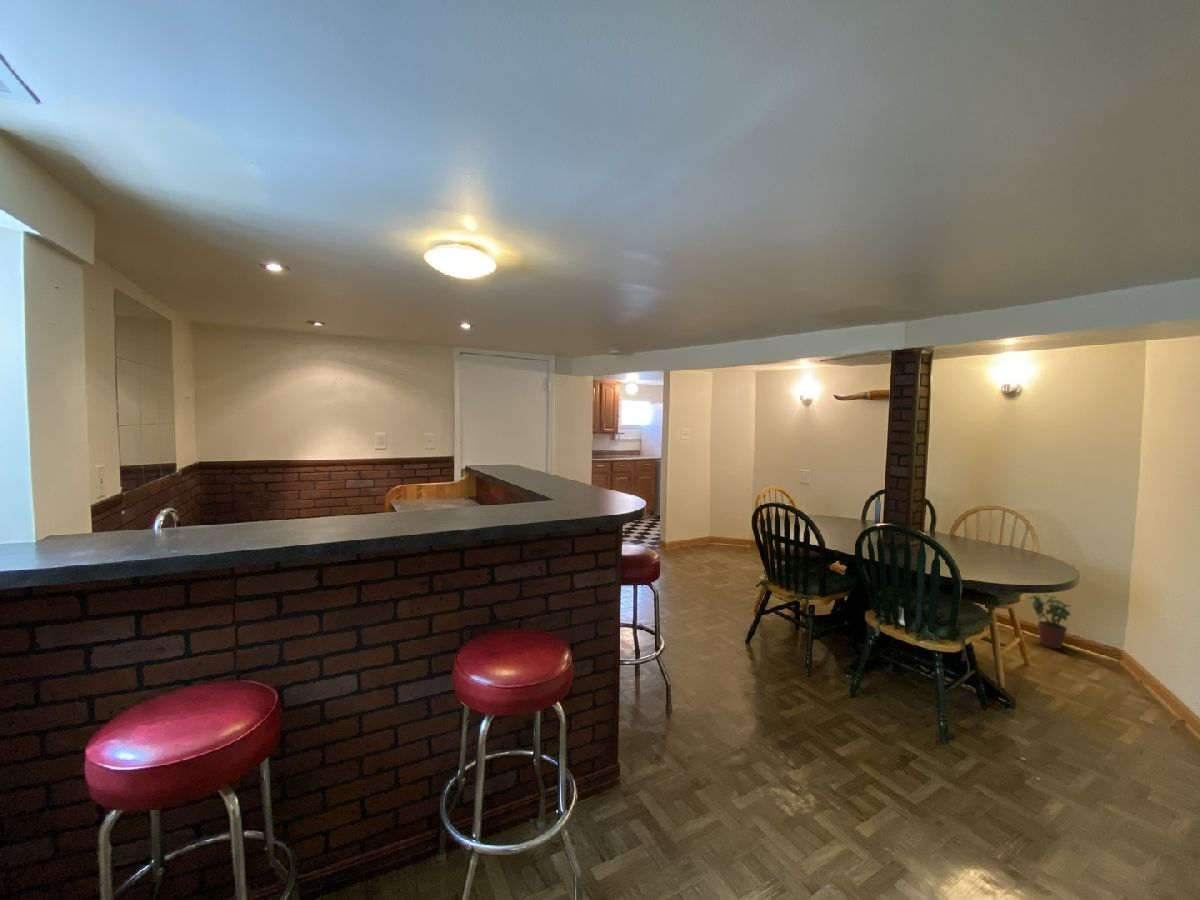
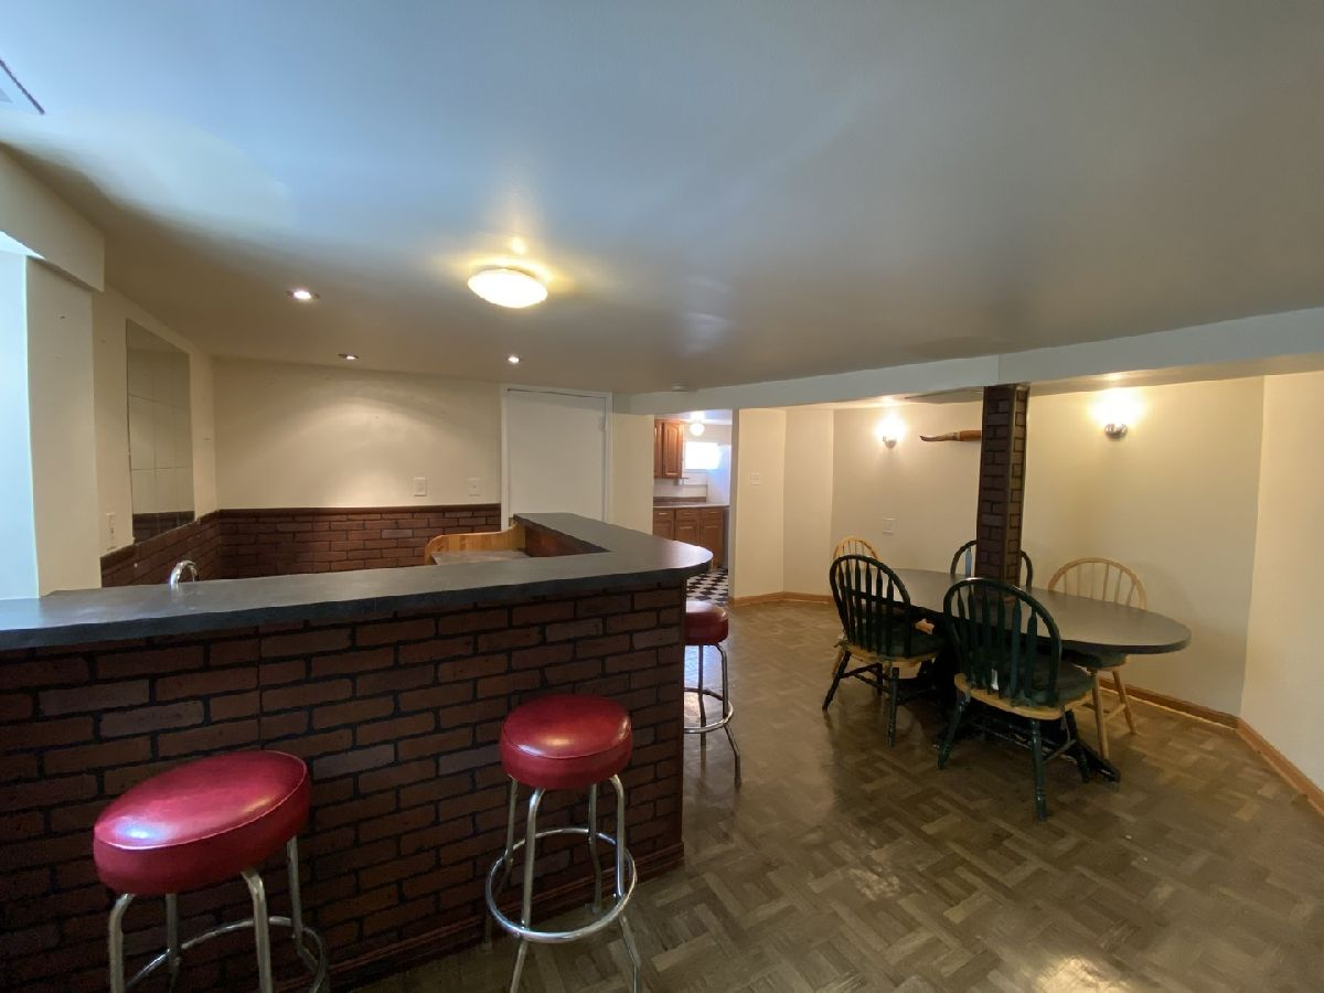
- potted plant (1051, 619)
